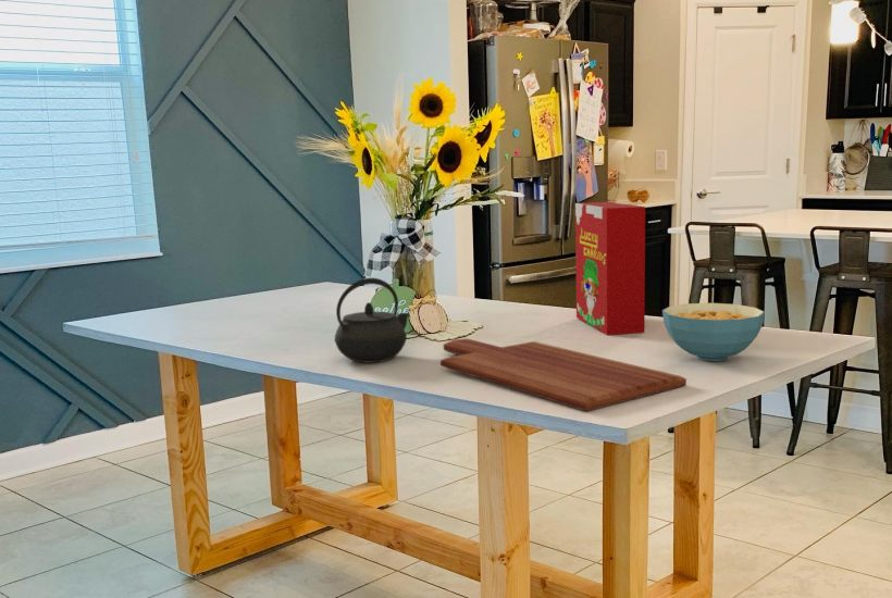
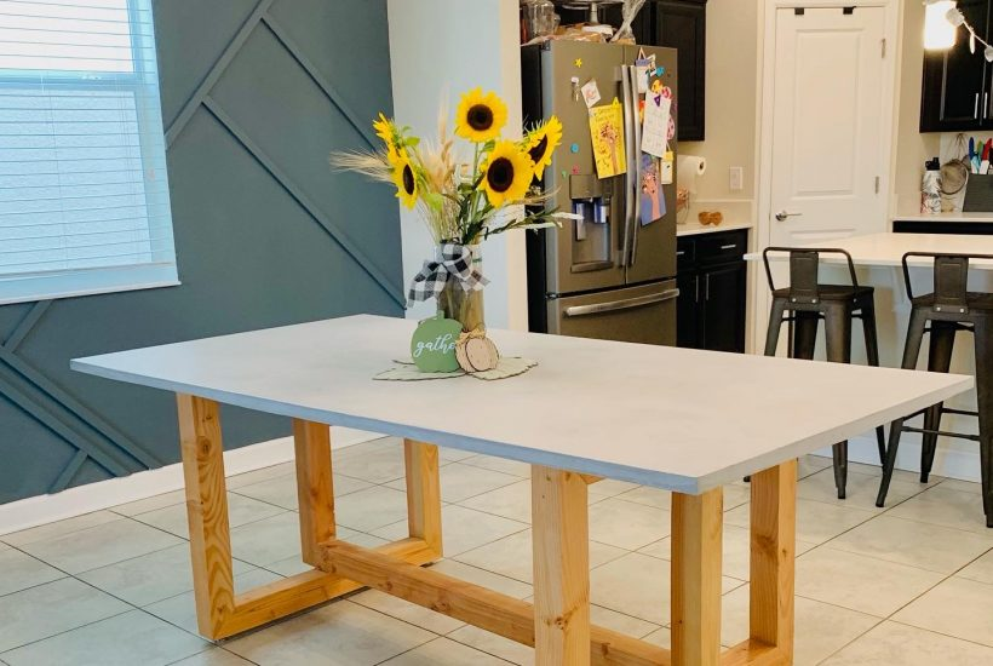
- cutting board (550, 370)
- cereal box (607, 265)
- cereal bowl (711, 334)
- kettle (373, 317)
